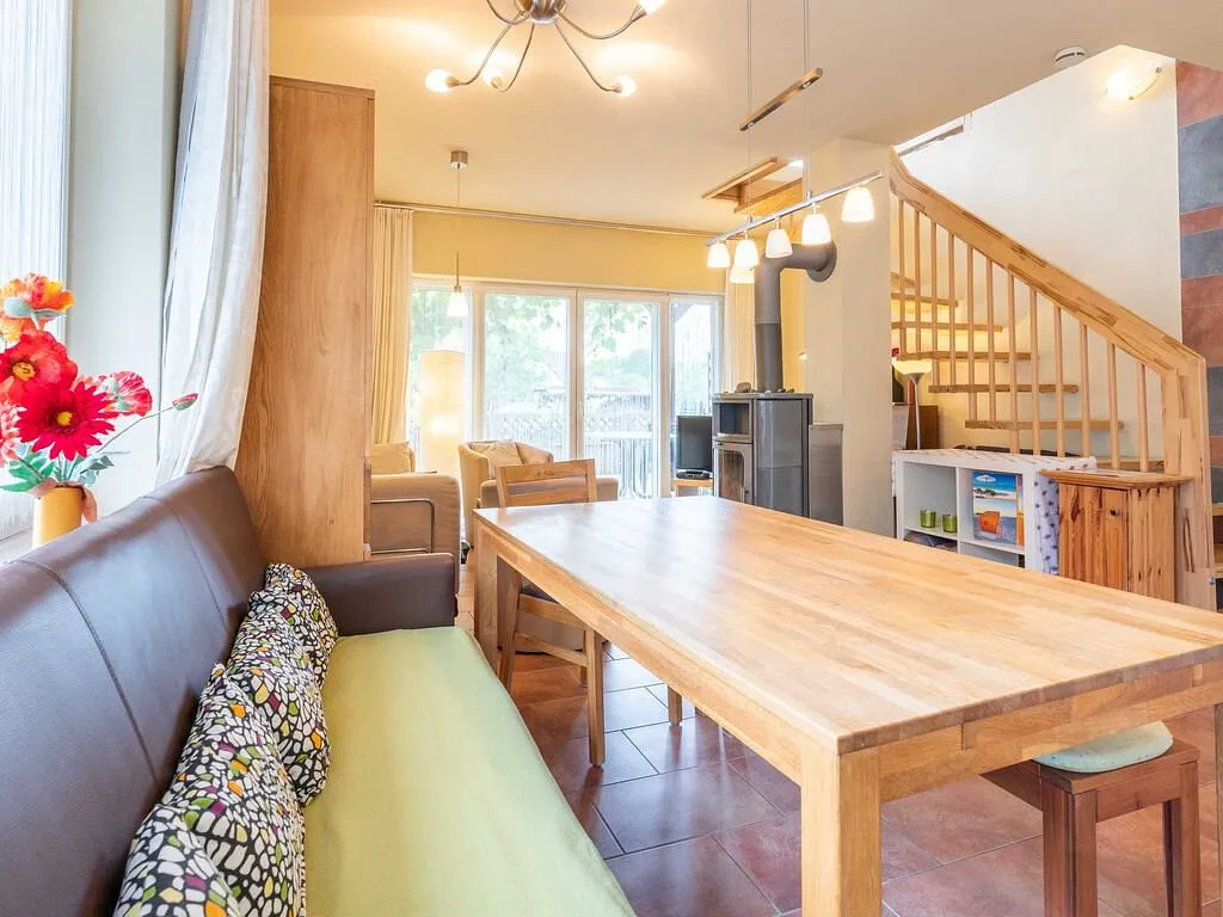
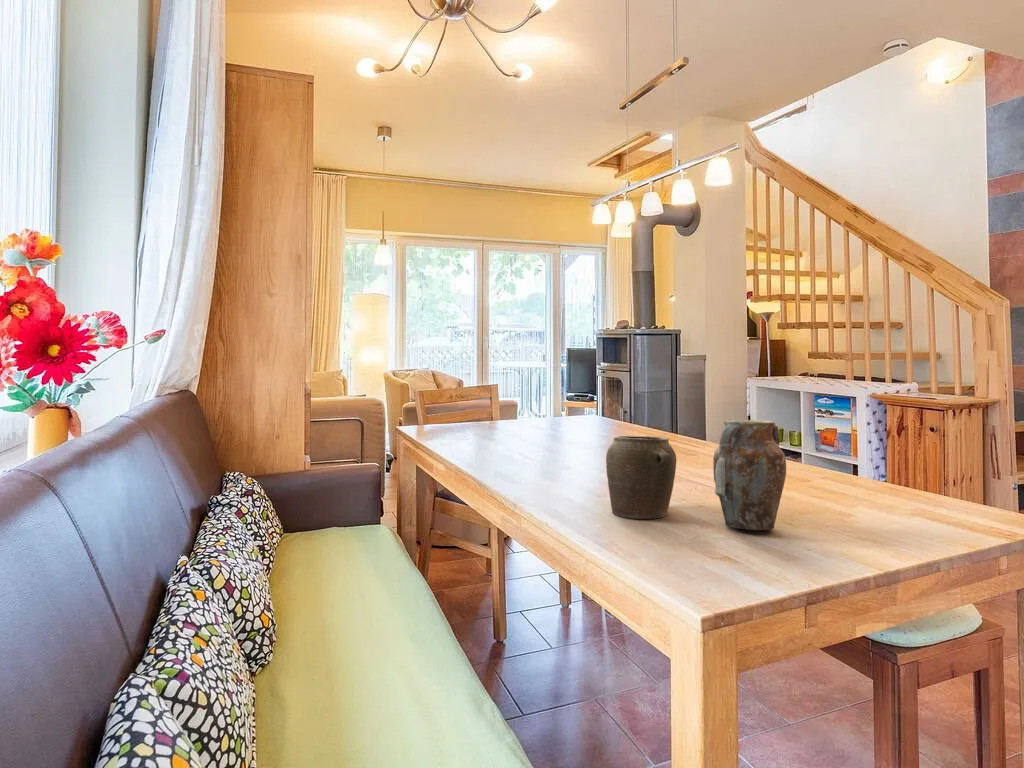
+ jar set (675, 468)
